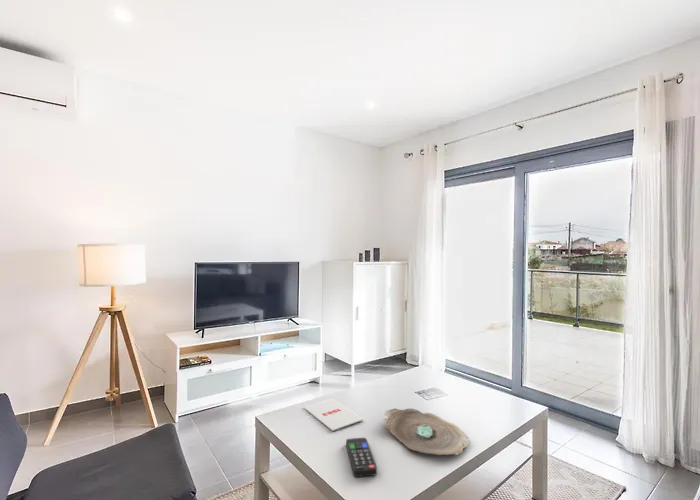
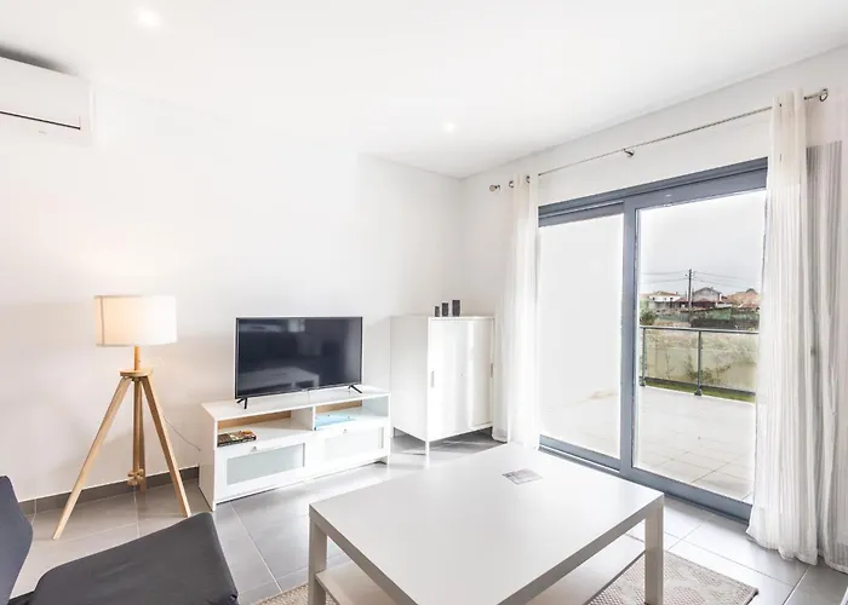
- remote control (360, 455)
- decorative bowl (425, 428)
- magazine (332, 413)
